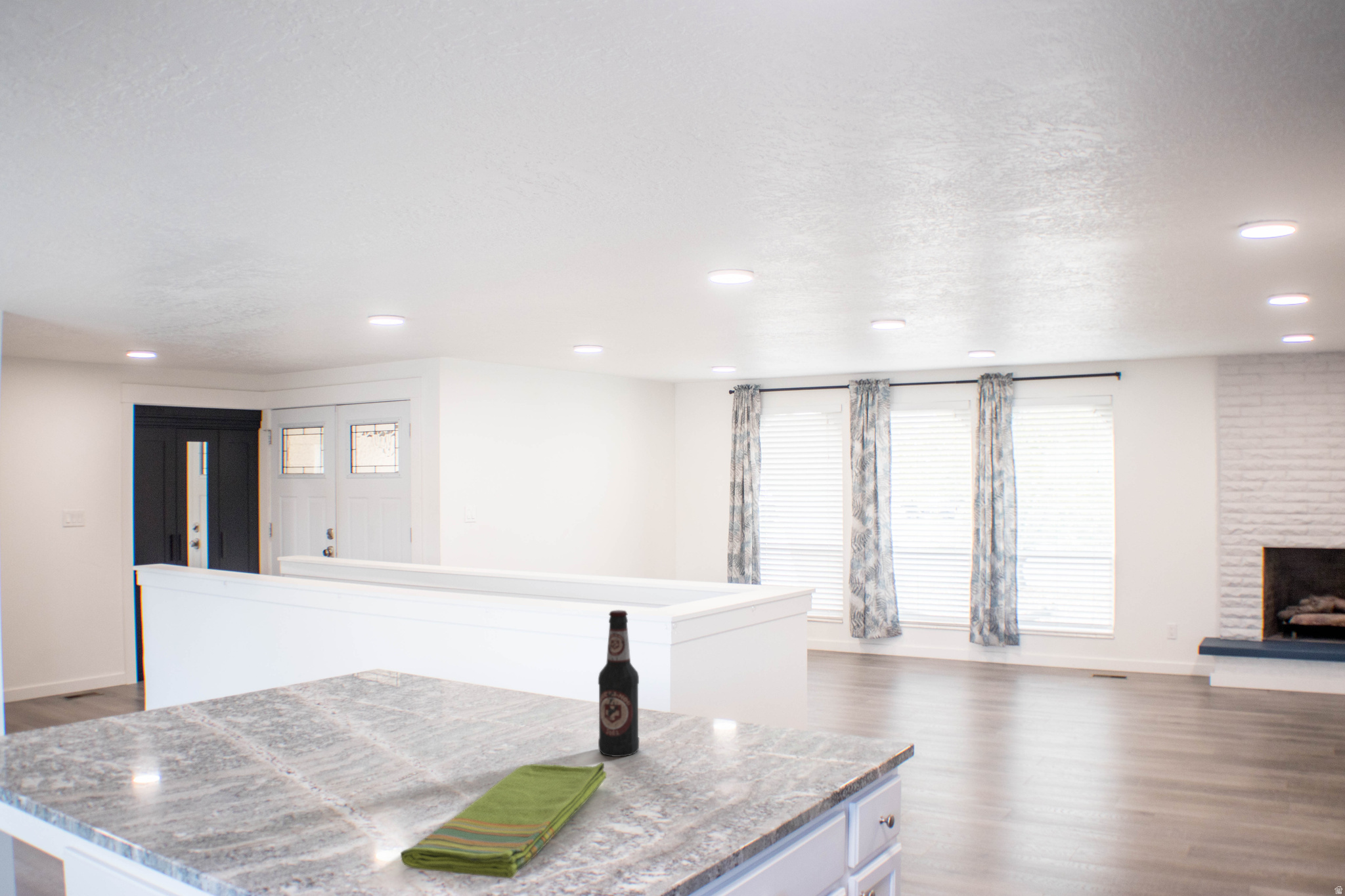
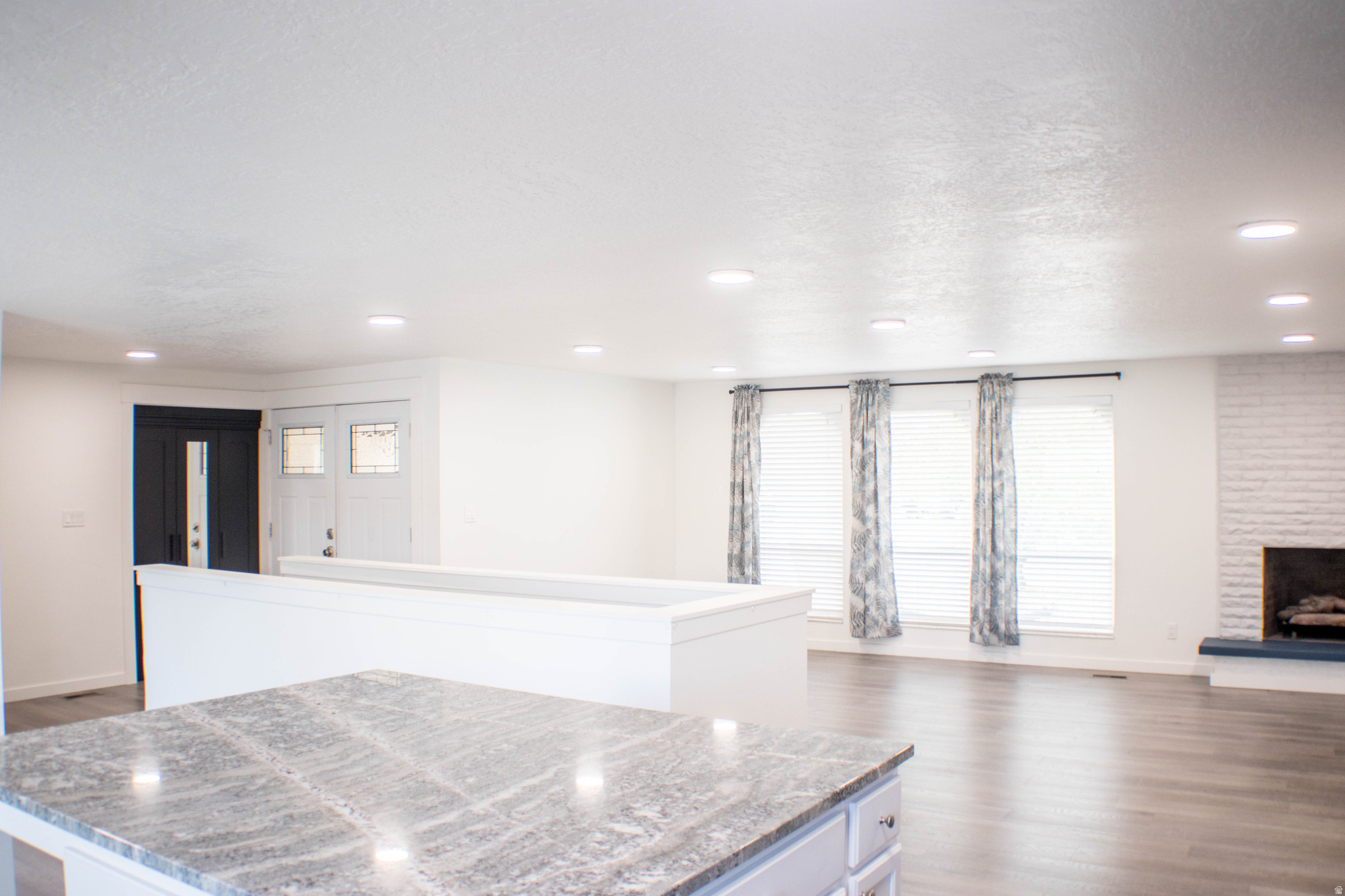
- dish towel (516, 808)
- bottle (618, 682)
